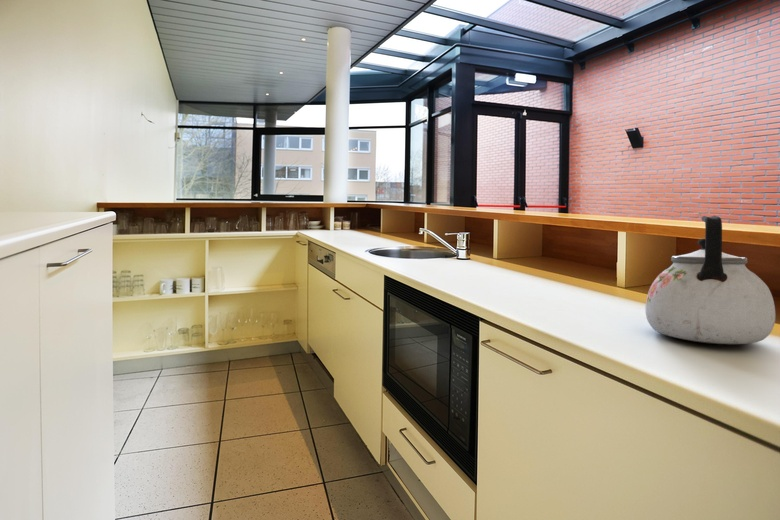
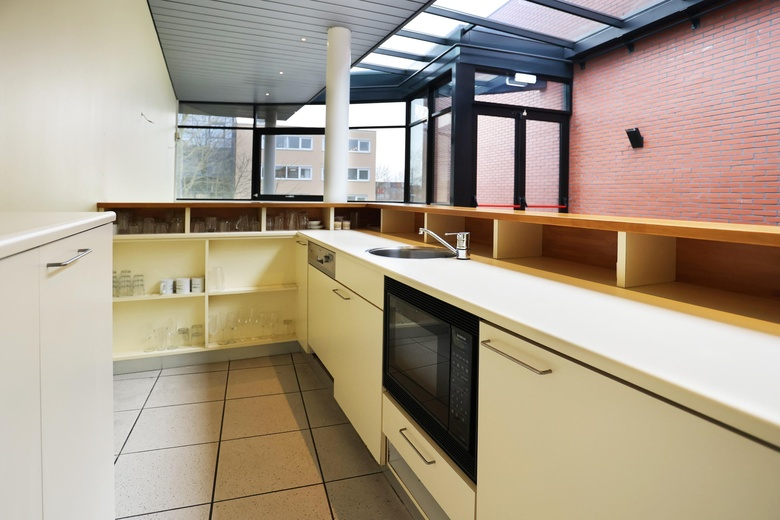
- kettle (706, 276)
